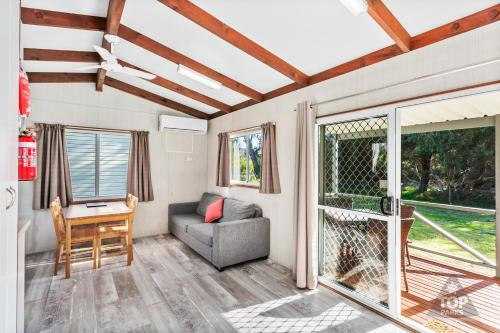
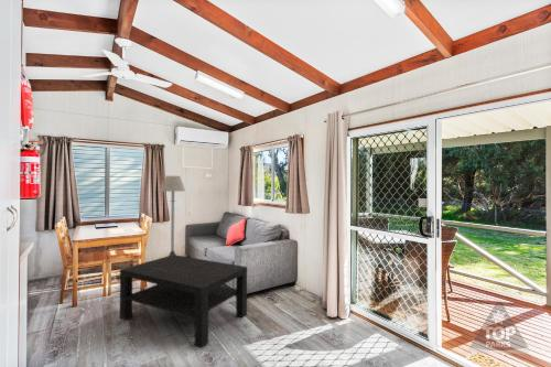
+ coffee table (184, 292)
+ floor lamp (172, 219)
